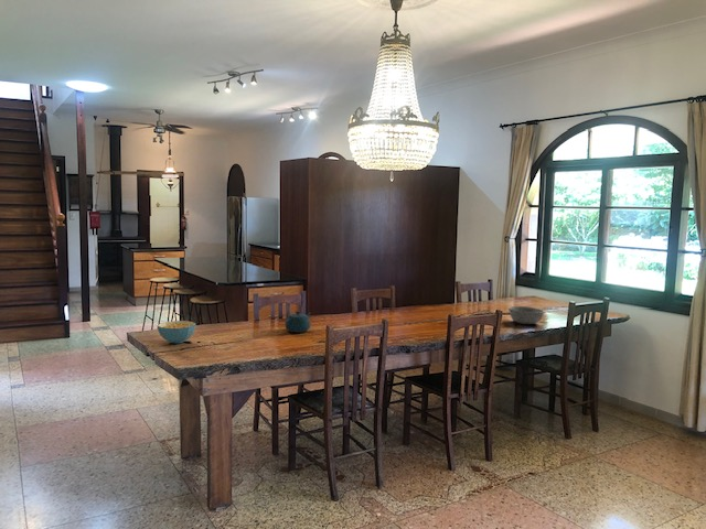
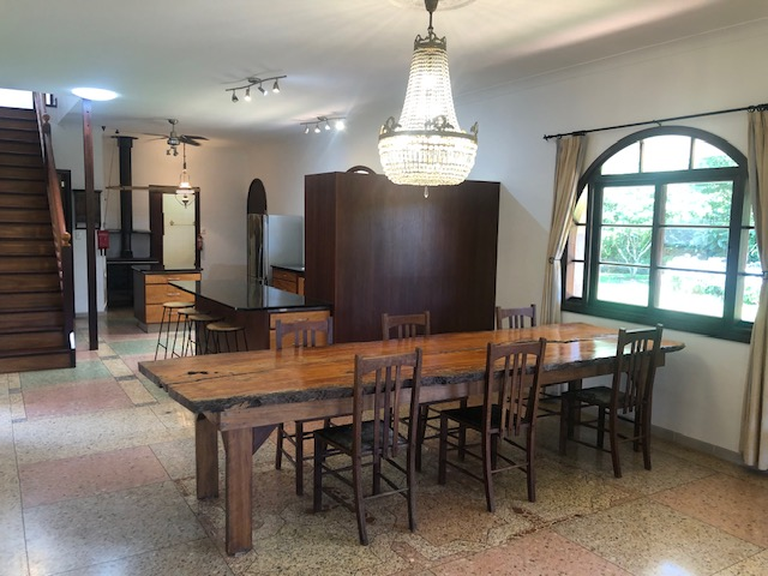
- cereal bowl (176, 333)
- teapot (298, 321)
- bowl (525, 315)
